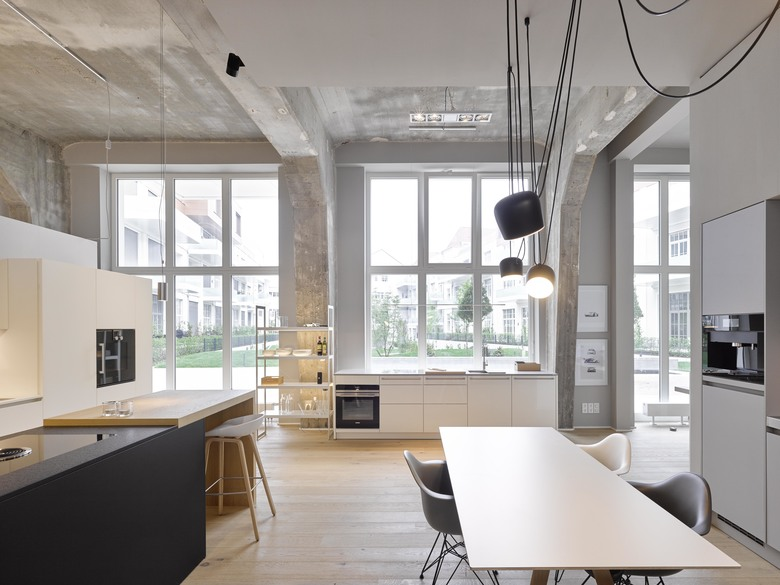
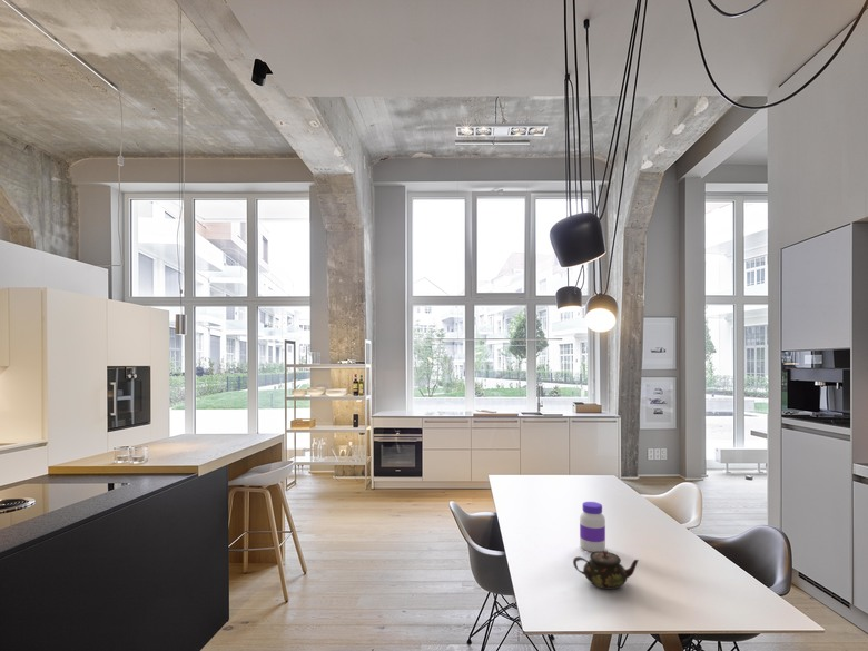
+ teapot (605, 566)
+ jar (592, 525)
